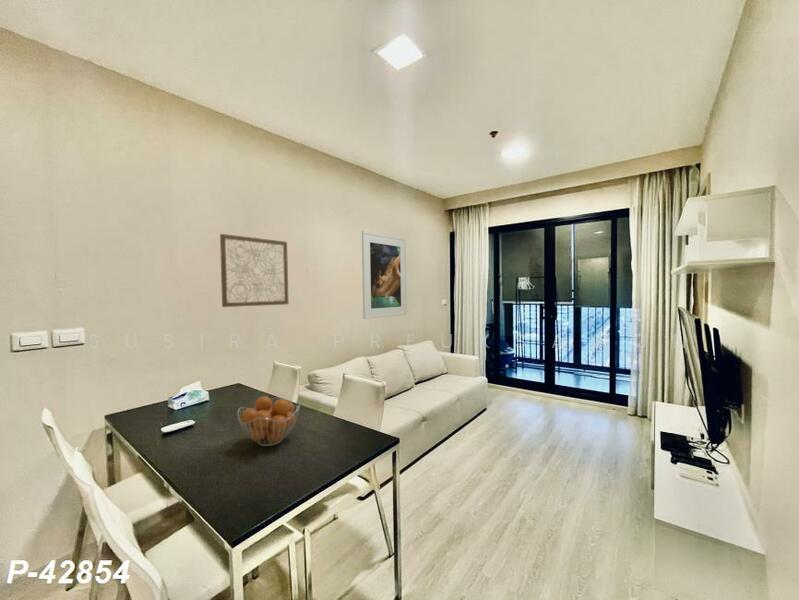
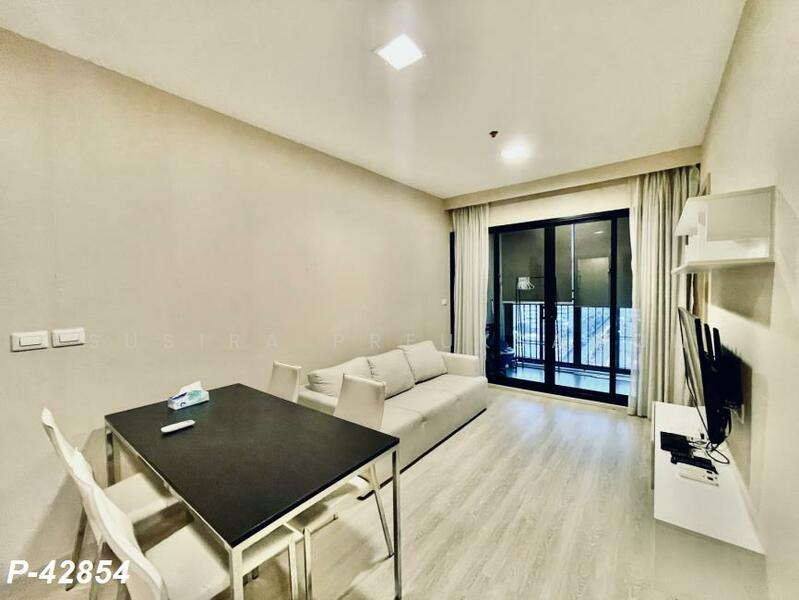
- fruit basket (269, 419)
- wall art (255, 273)
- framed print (386, 276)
